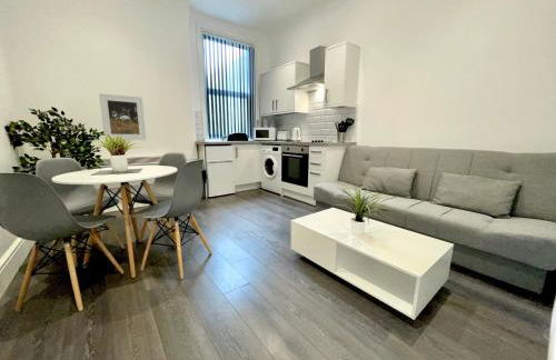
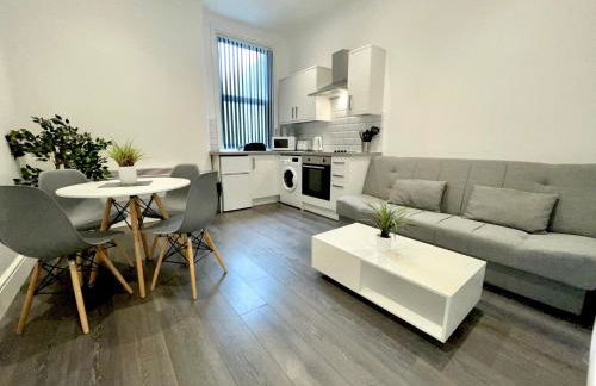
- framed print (123, 118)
